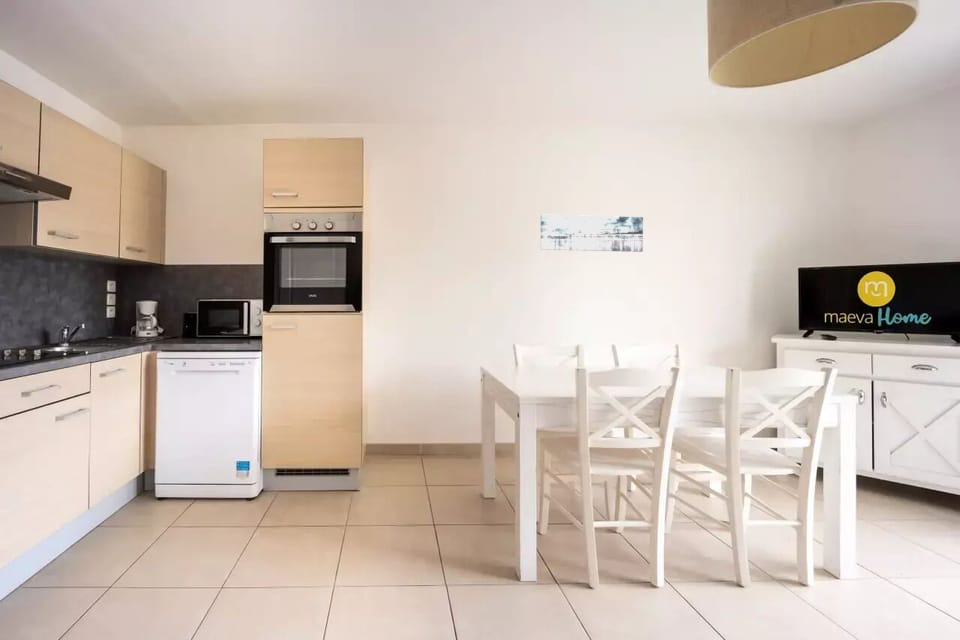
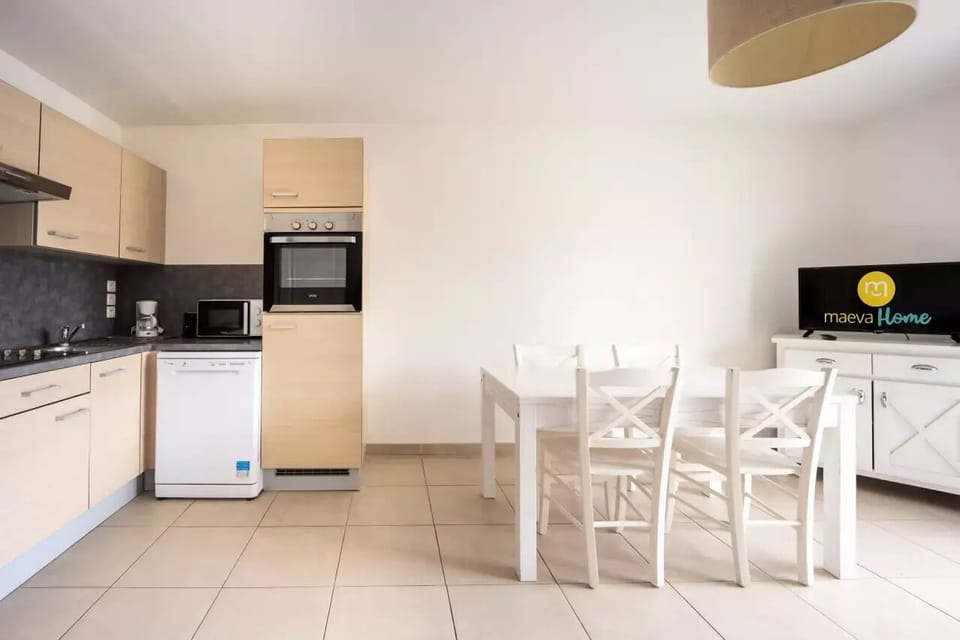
- wall art (591, 233)
